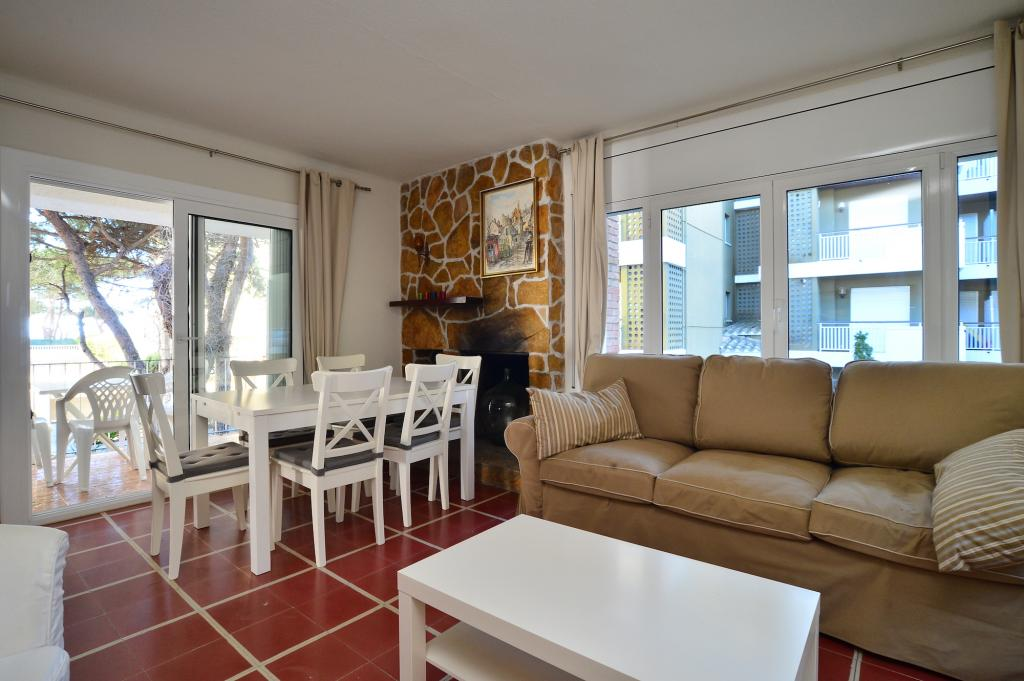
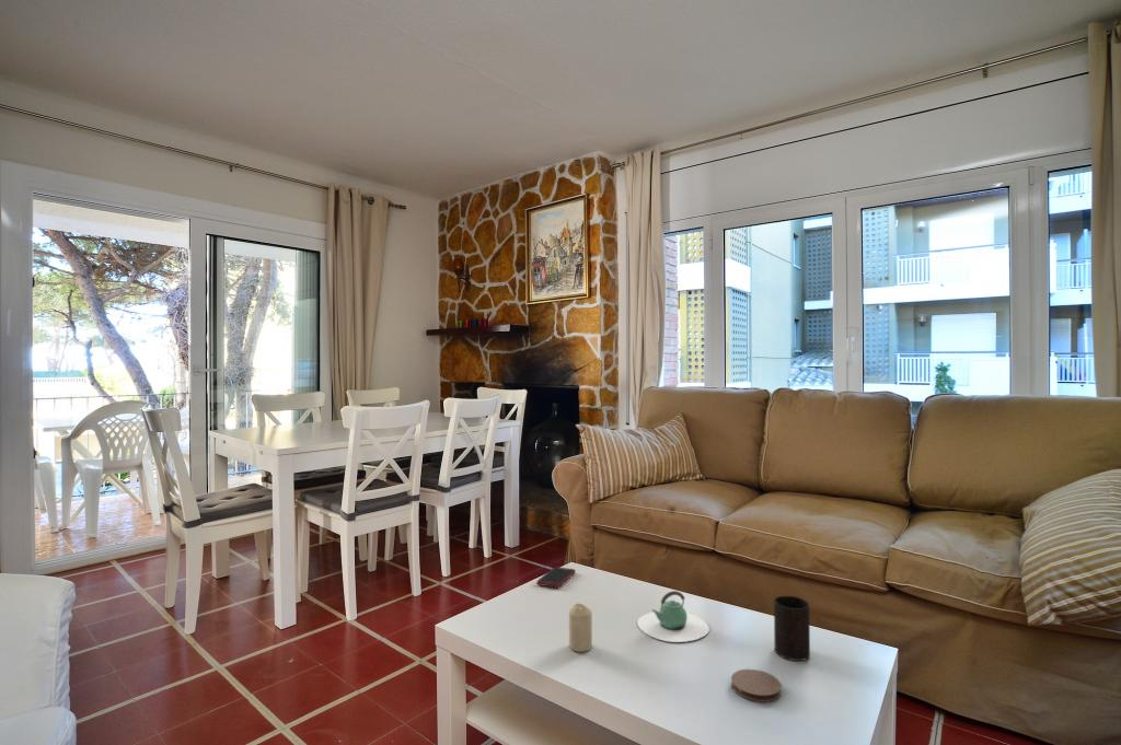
+ cell phone (556, 577)
+ teapot (672, 608)
+ coaster (755, 685)
+ cup (791, 627)
+ candle (580, 626)
